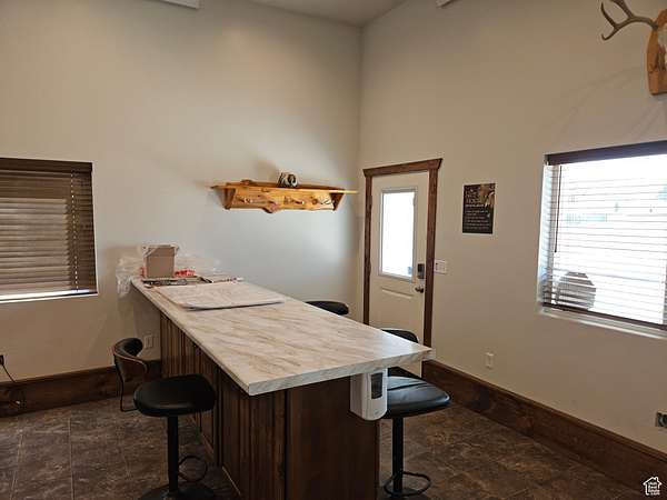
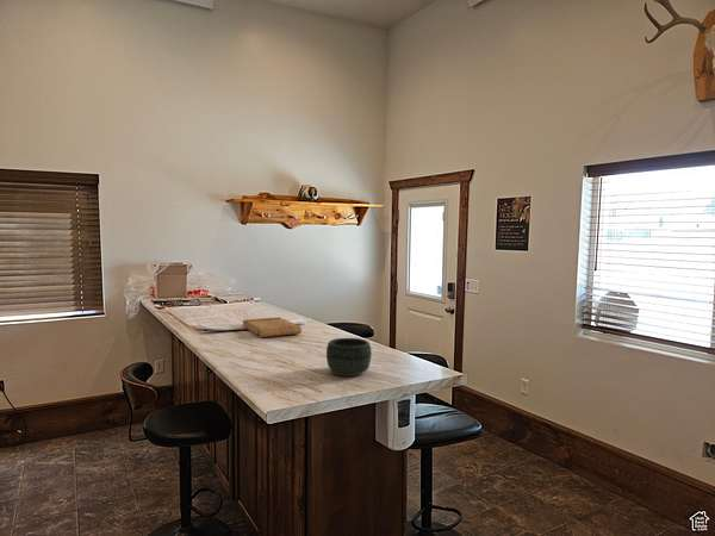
+ cutting board (271, 326)
+ bowl (348, 356)
